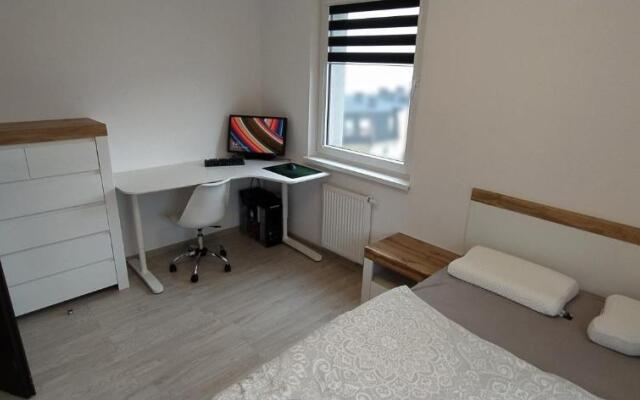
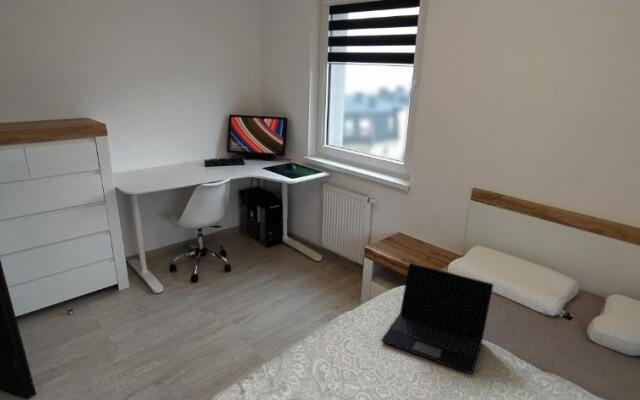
+ laptop (437, 312)
